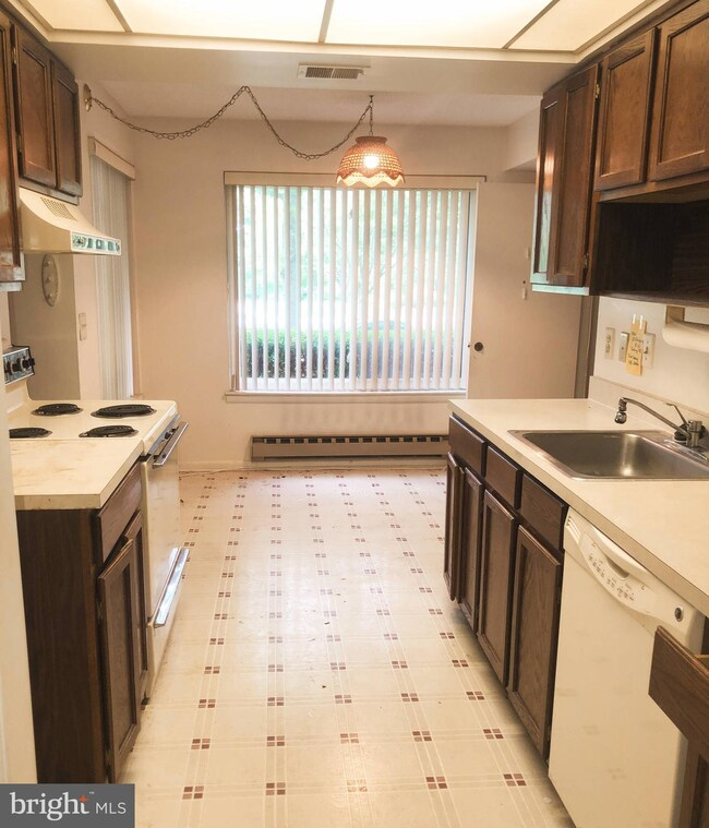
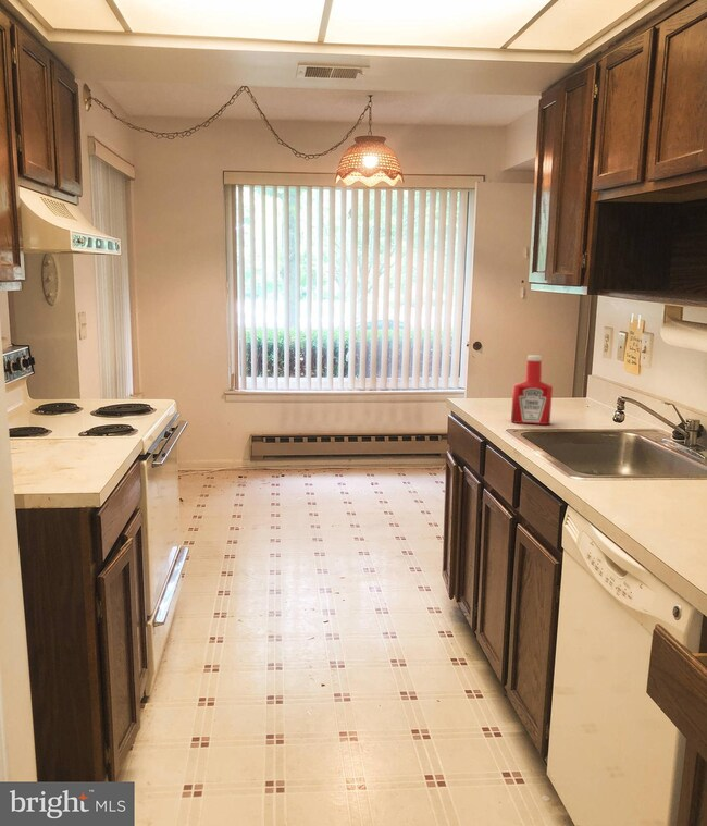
+ soap bottle (532, 389)
